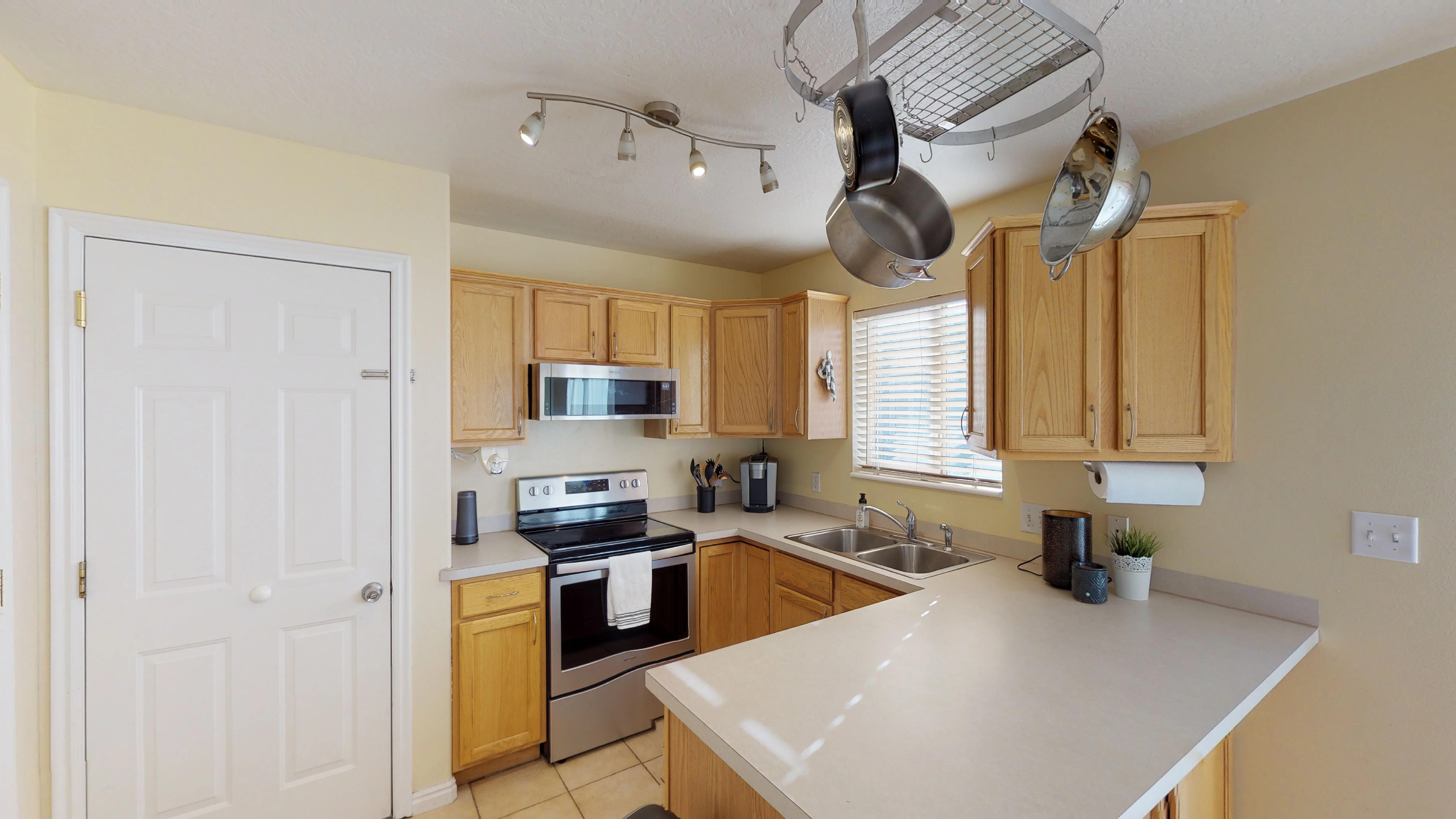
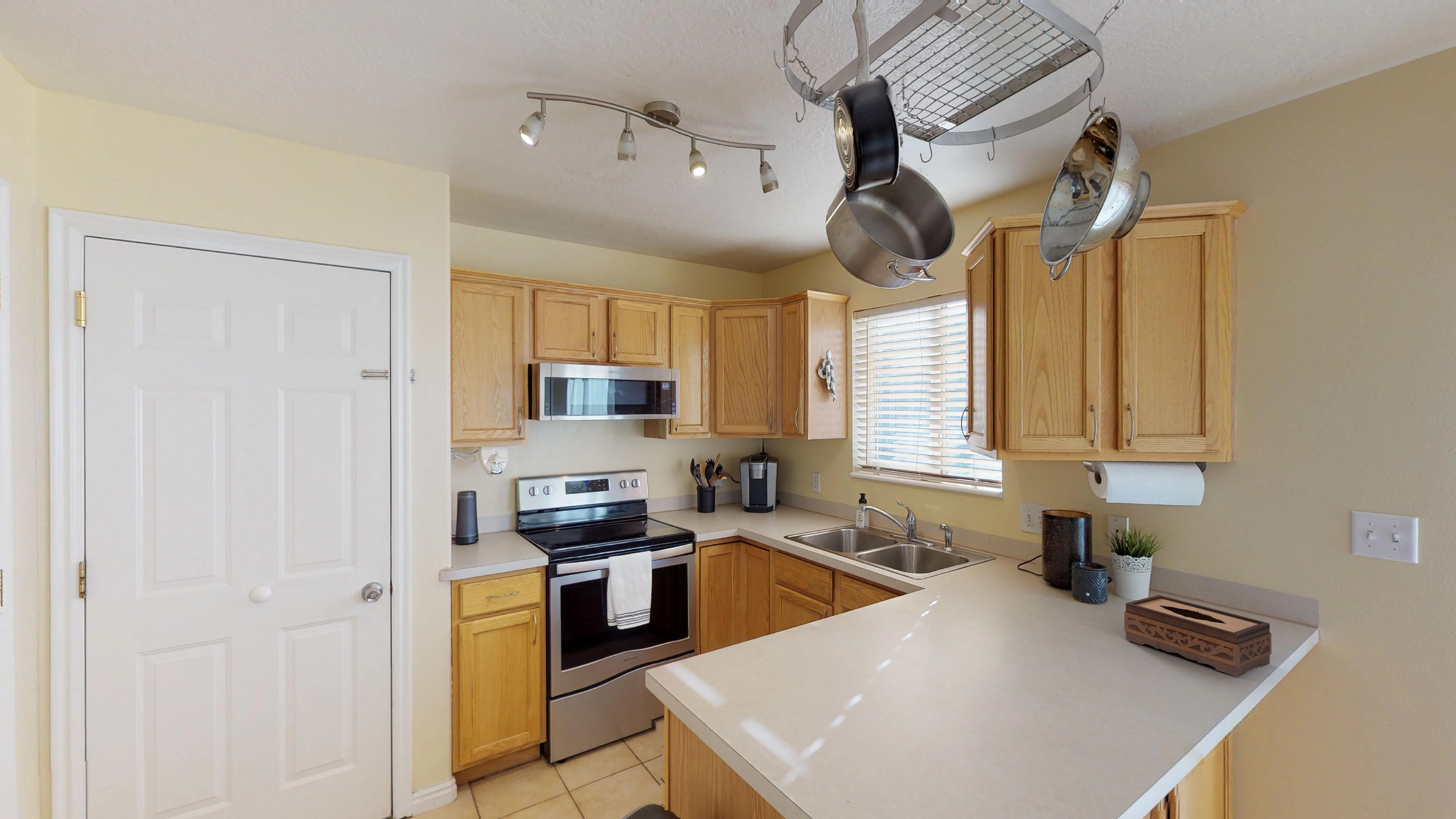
+ tissue box (1194, 632)
